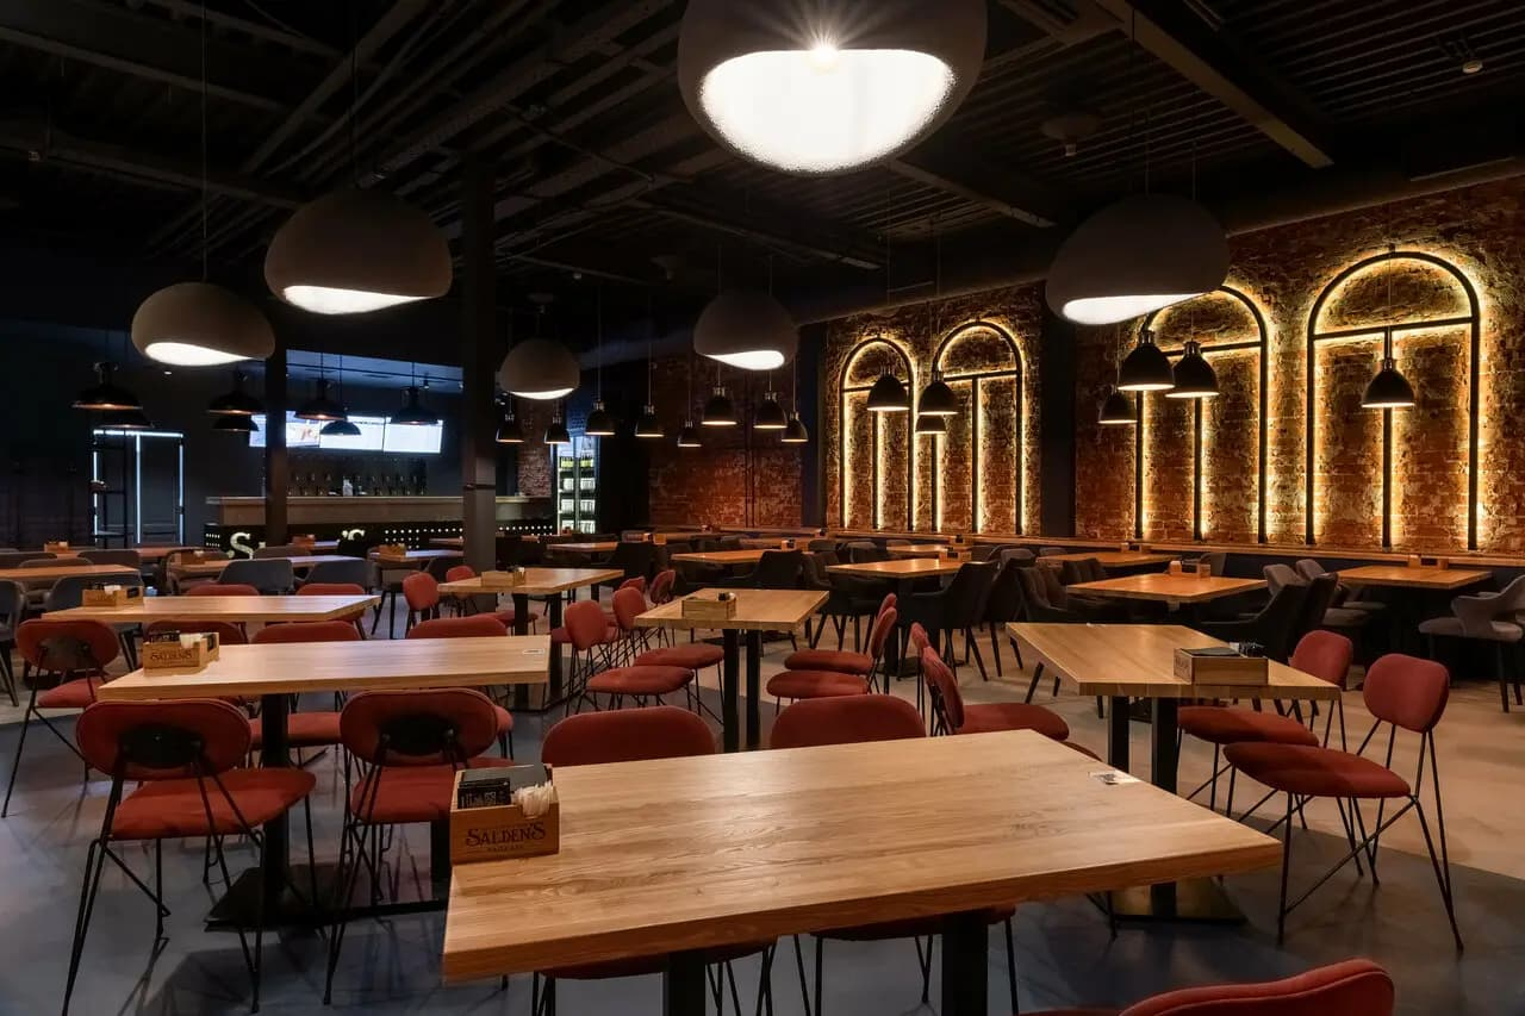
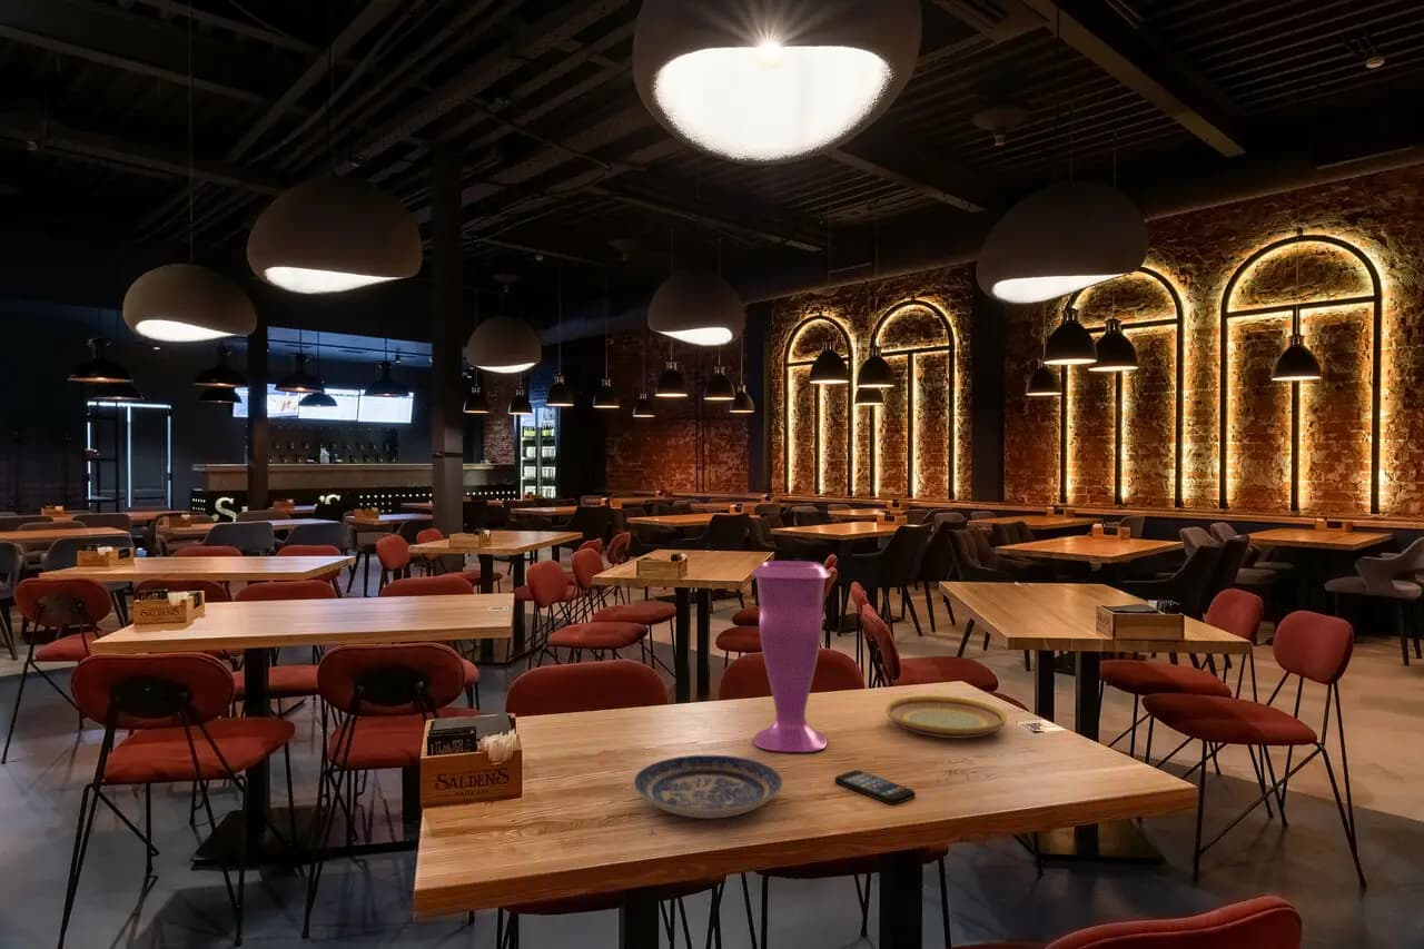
+ vase (790, 652)
+ smartphone (873, 785)
+ plate (708, 790)
+ plate (945, 718)
